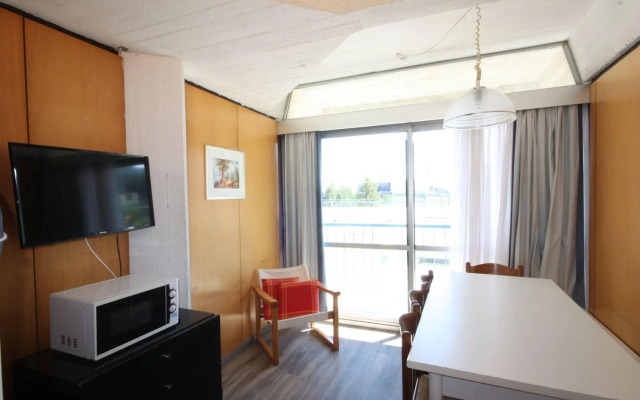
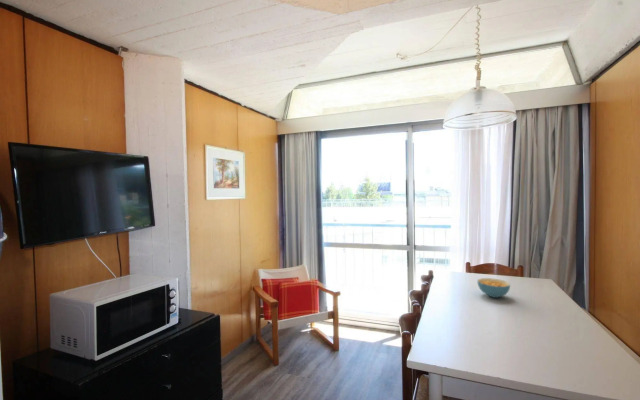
+ cereal bowl (493, 289)
